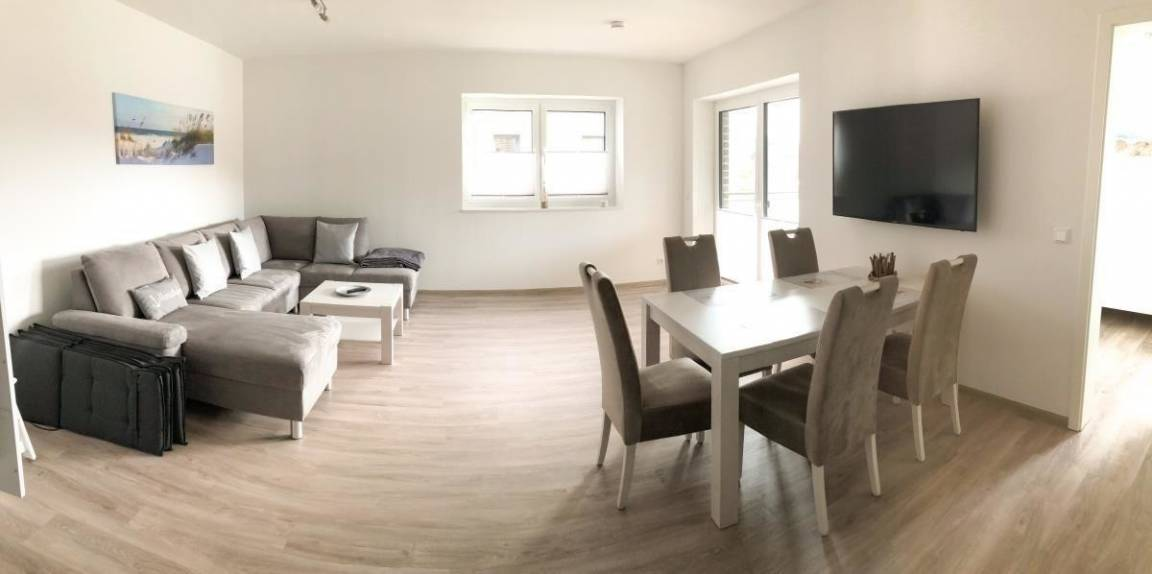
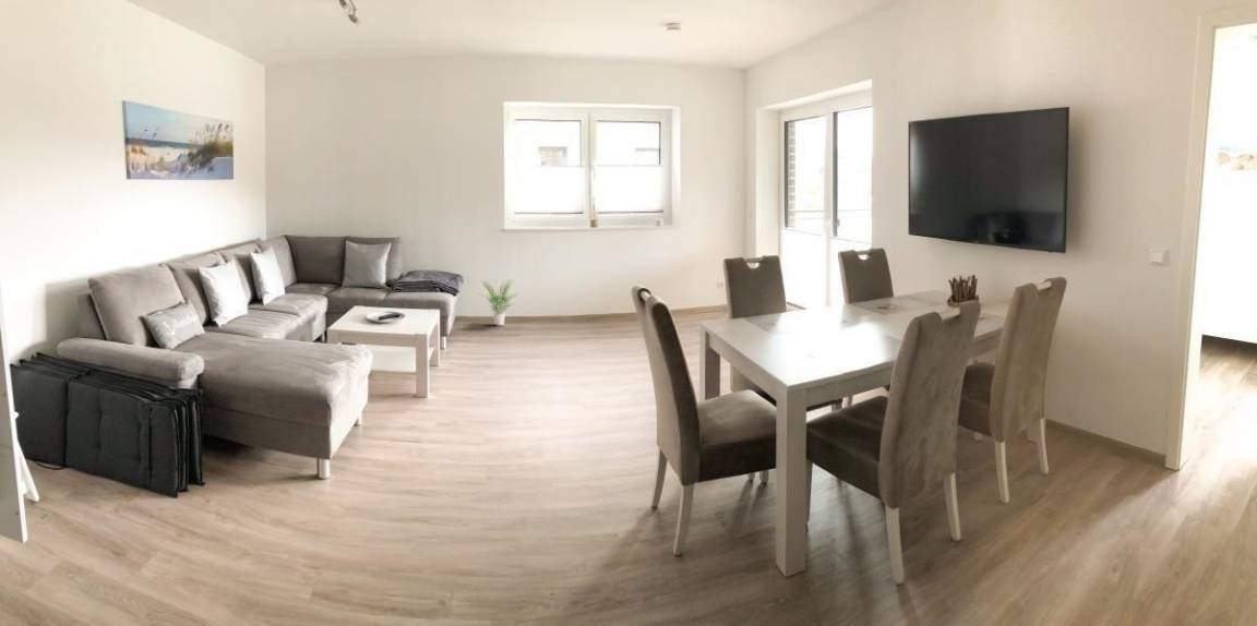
+ potted plant (499, 301)
